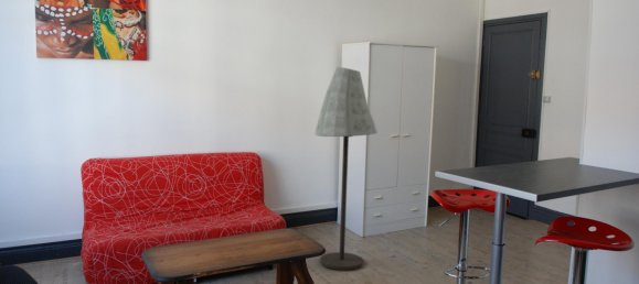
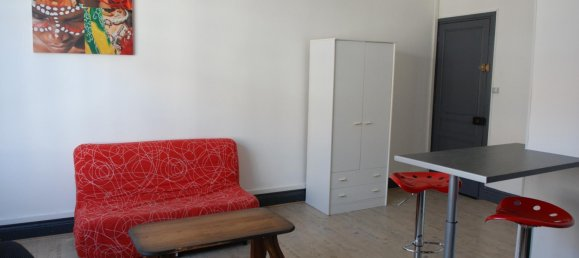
- floor lamp (344, 166)
